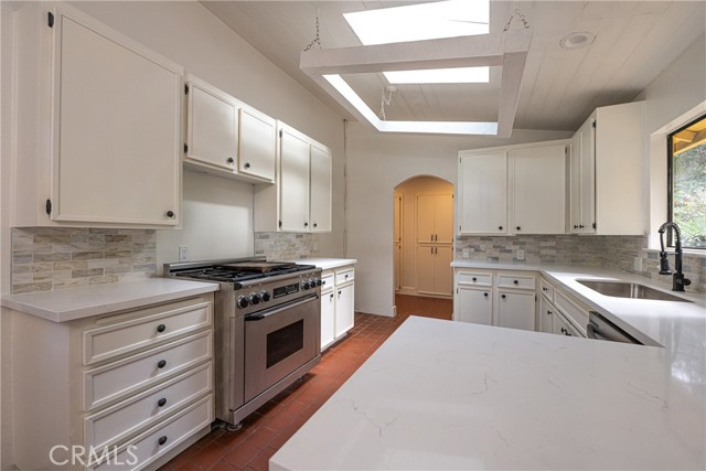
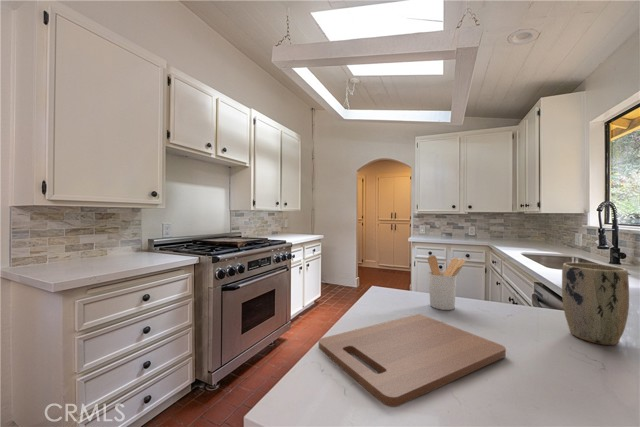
+ plant pot (593, 301)
+ utensil holder (447, 281)
+ cutting board (409, 347)
